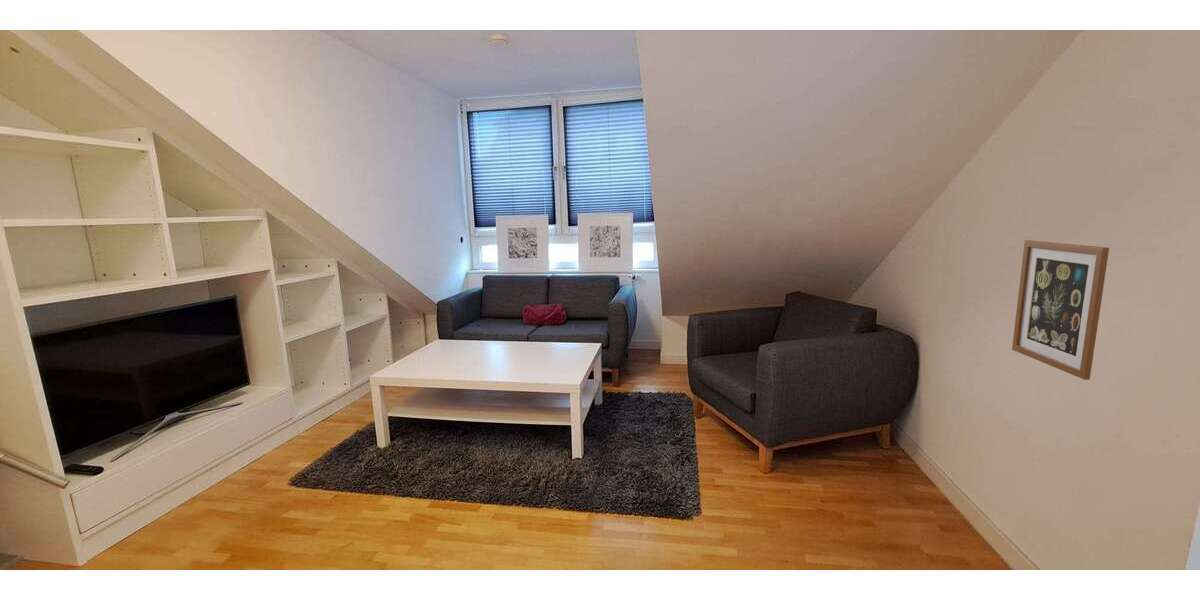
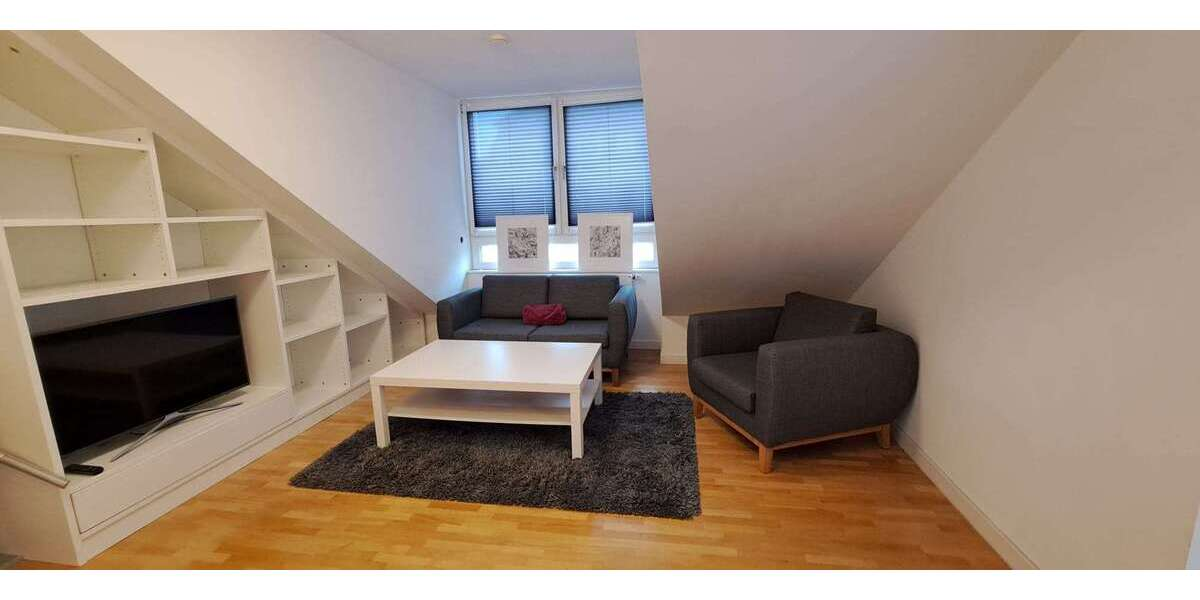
- wall art (1054, 304)
